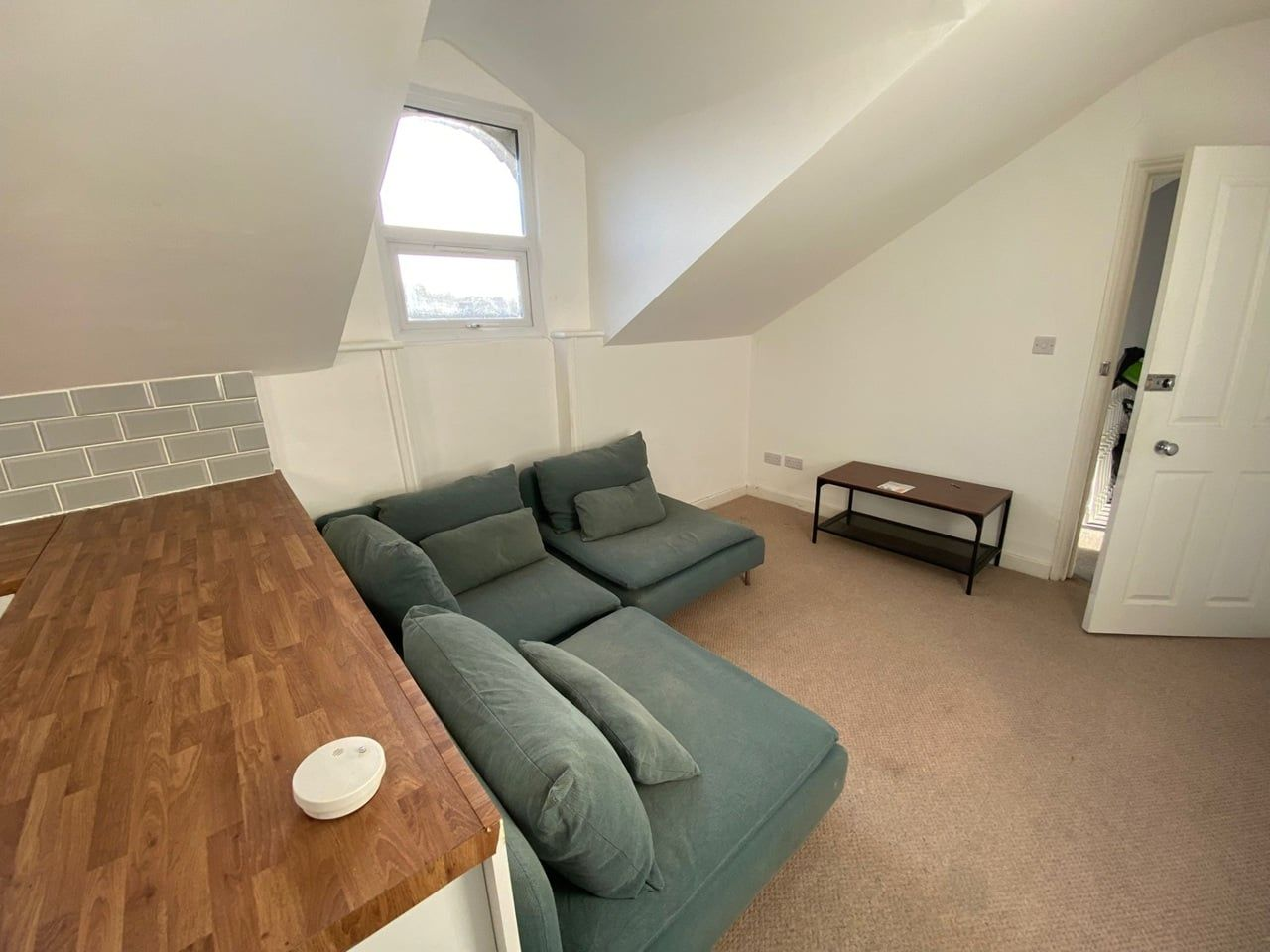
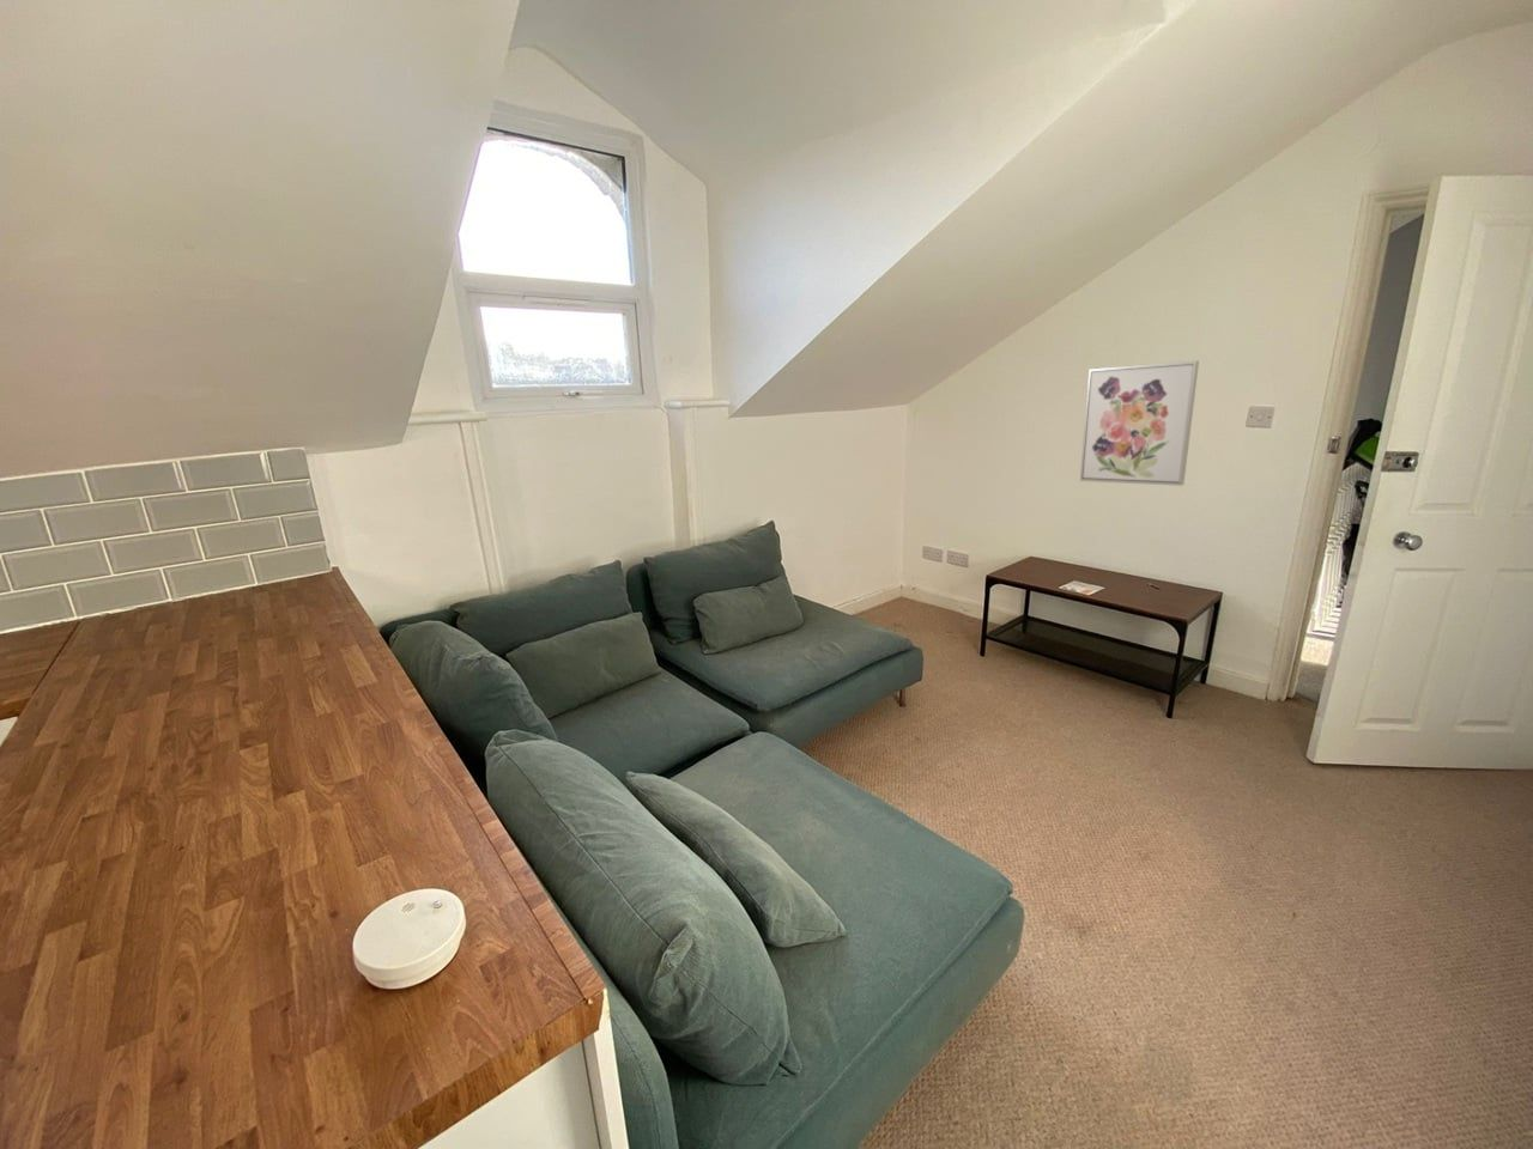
+ wall art (1135, 425)
